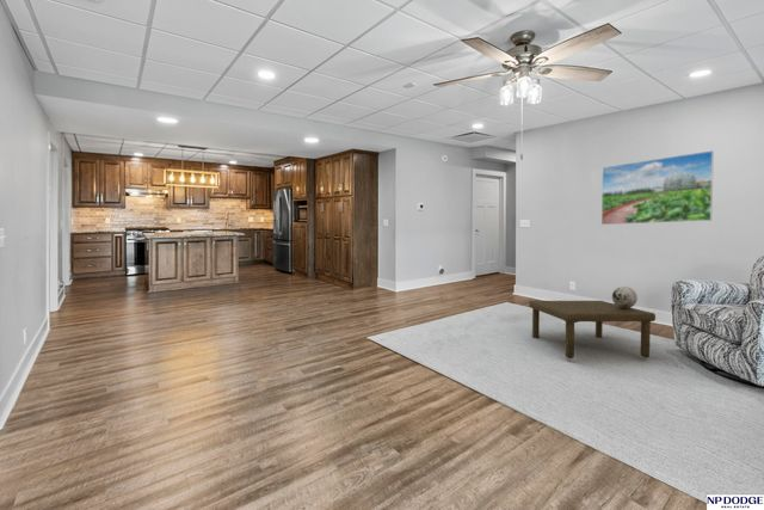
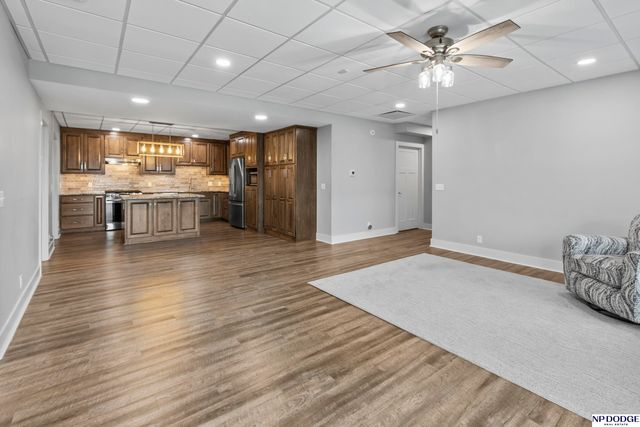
- decorative sphere (624, 296)
- coffee table (585, 320)
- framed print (652, 191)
